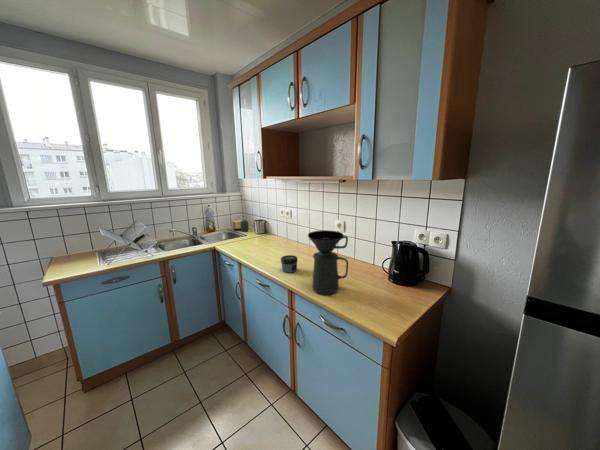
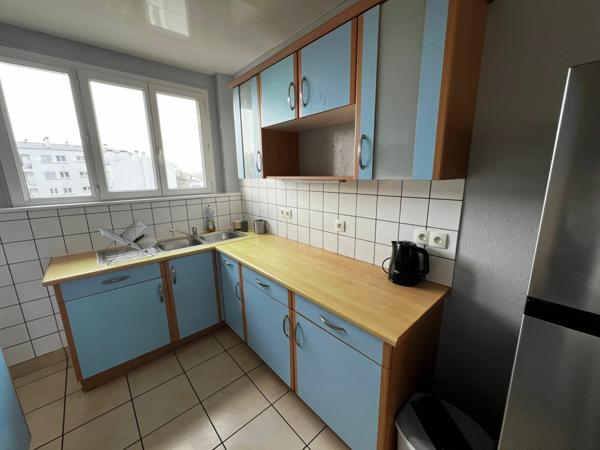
- jar (289, 264)
- coffee maker (325, 262)
